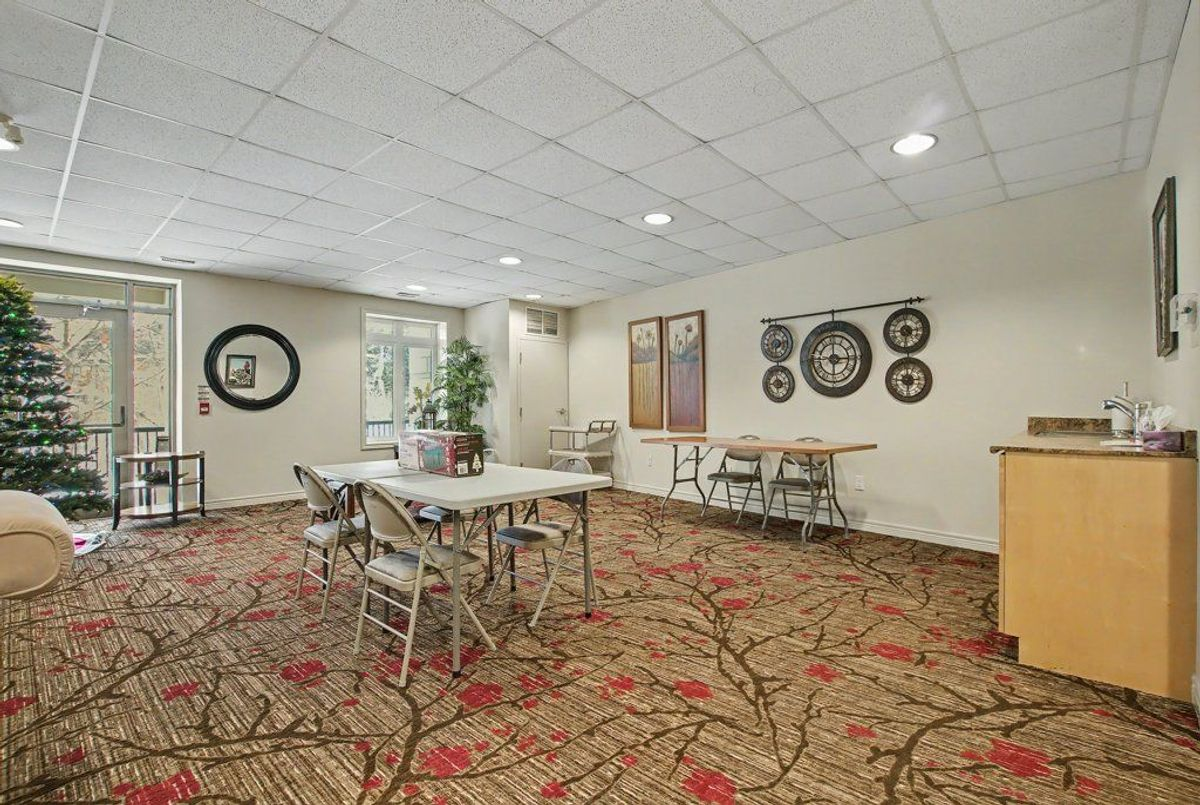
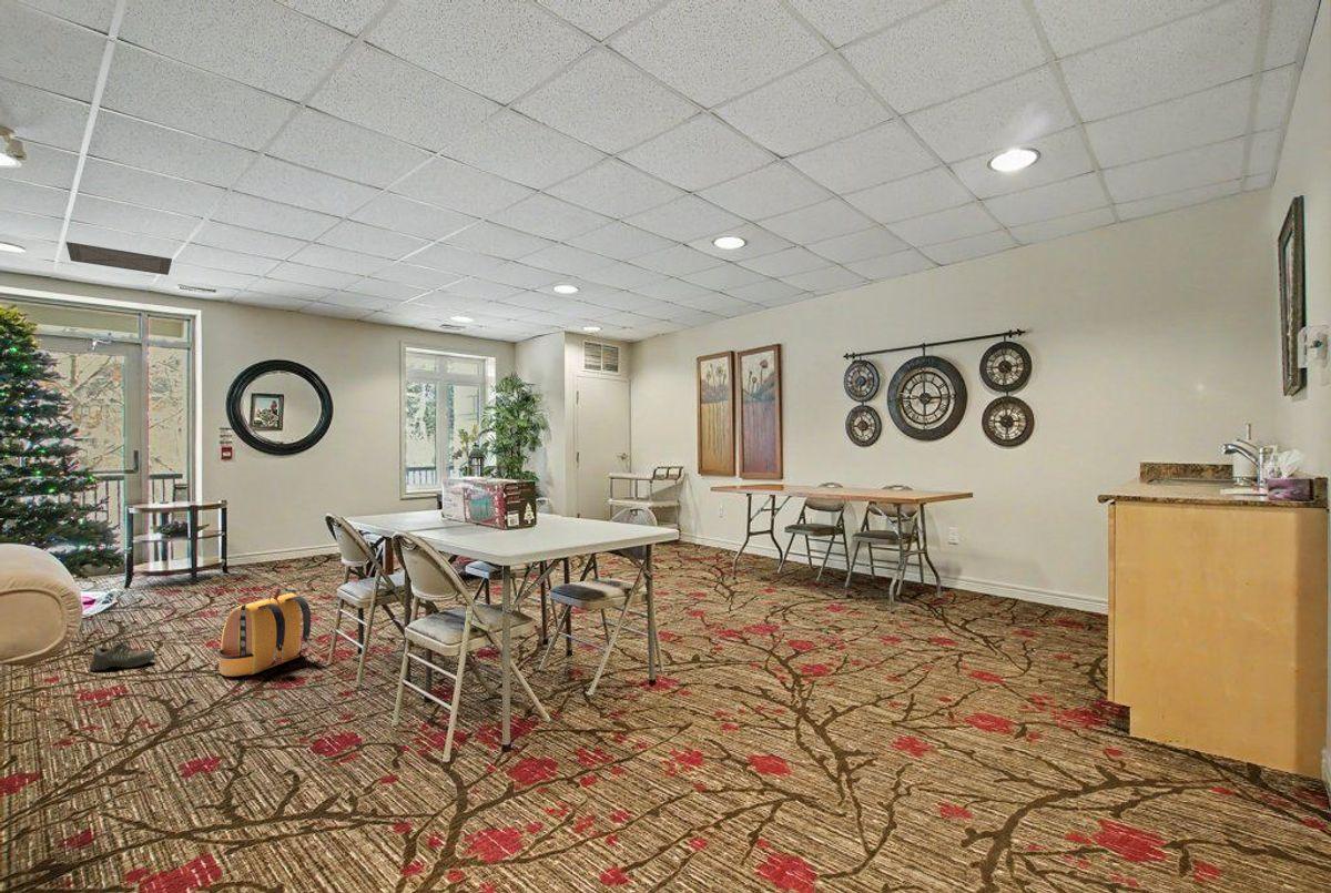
+ shoe (123, 650)
+ backpack (265, 626)
+ ceiling vent (121, 260)
